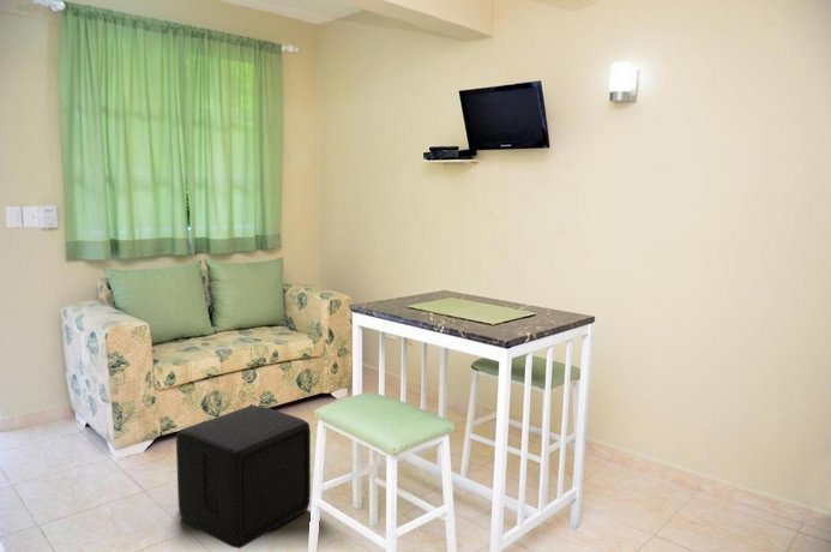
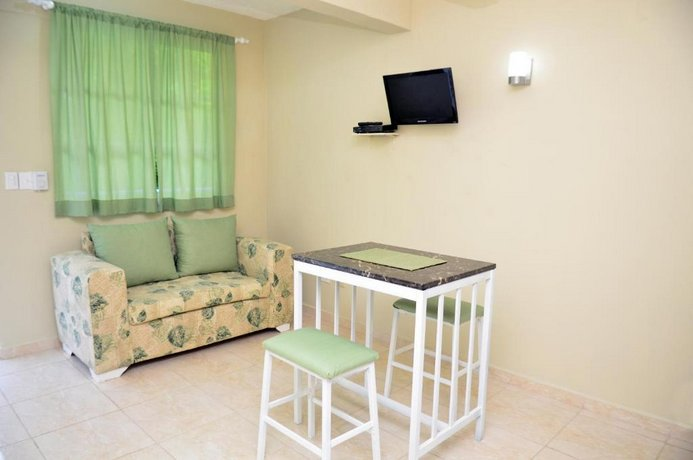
- ottoman (236, 466)
